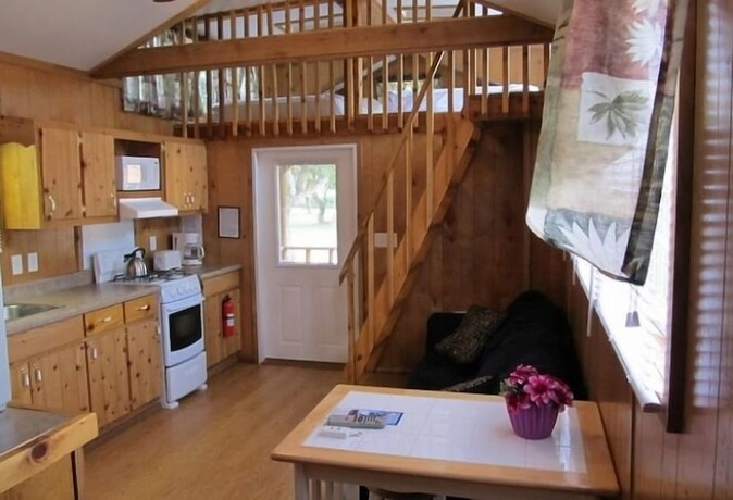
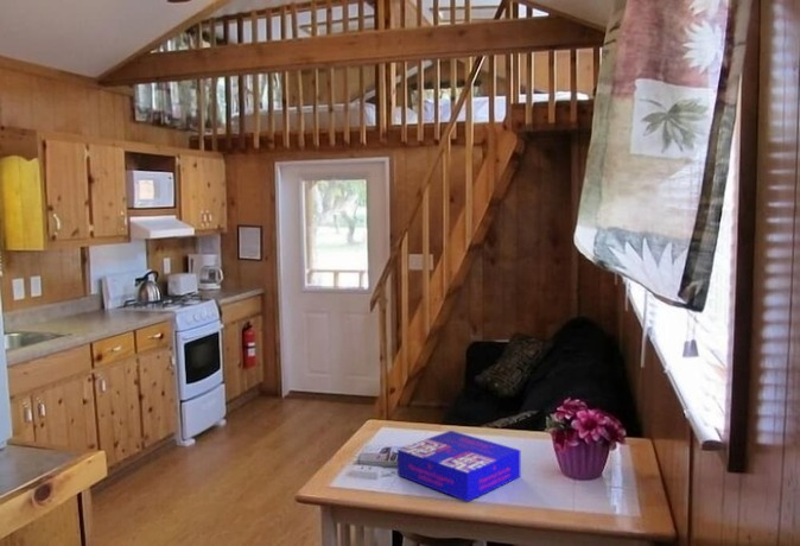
+ board game (458, 462)
